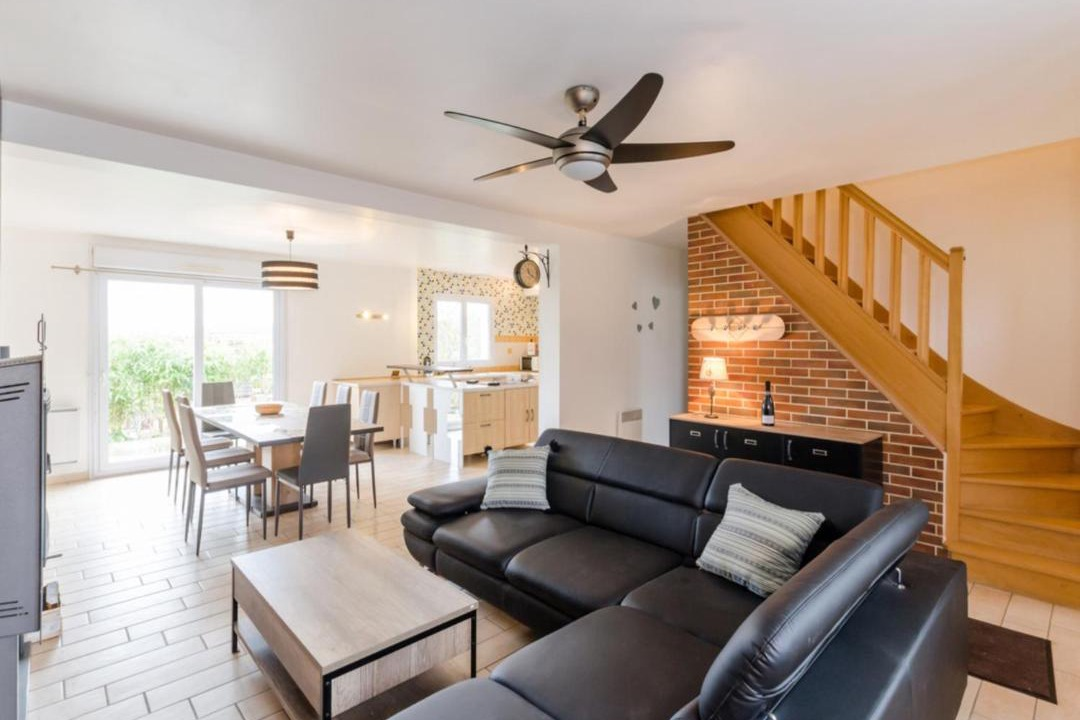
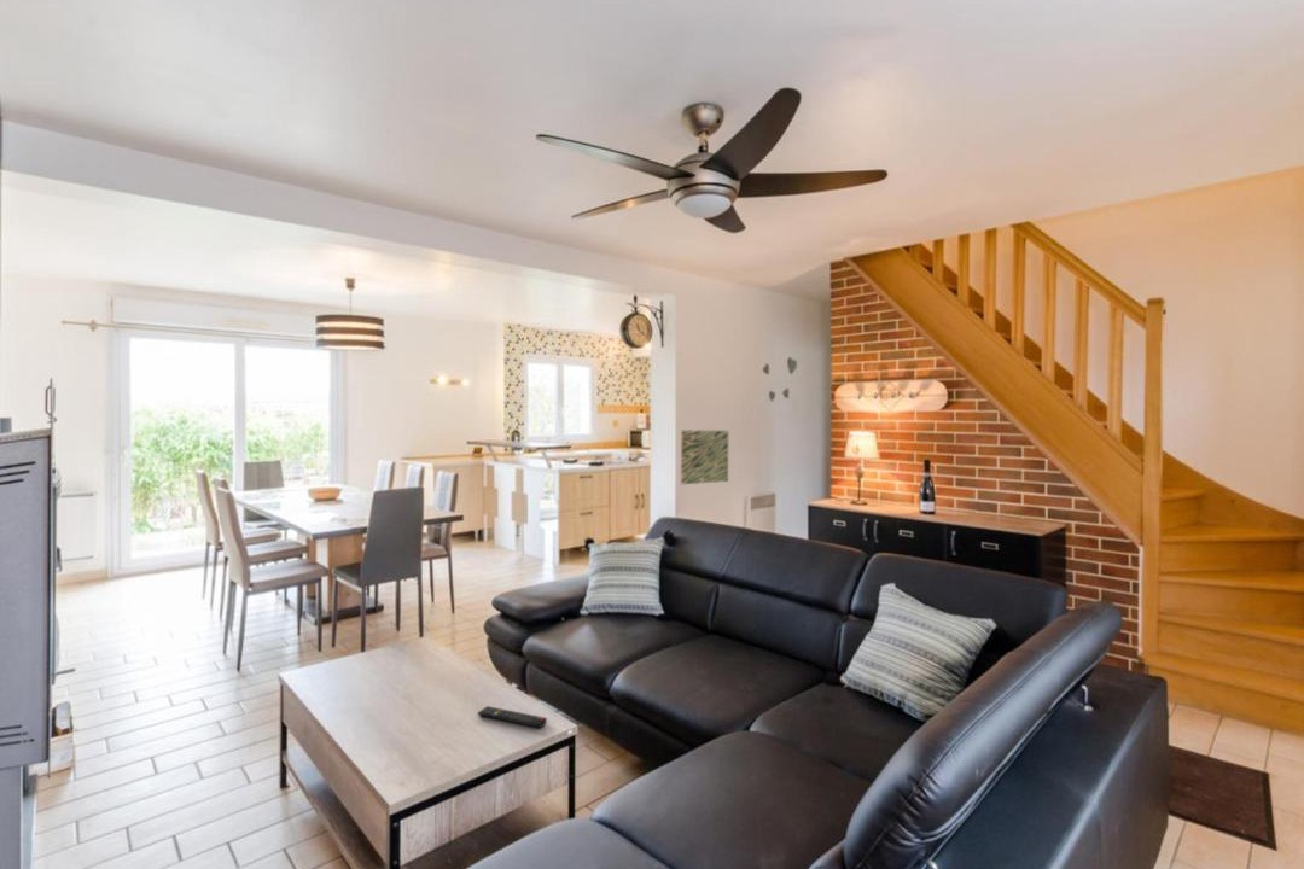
+ remote control (512, 717)
+ wall art (705, 456)
